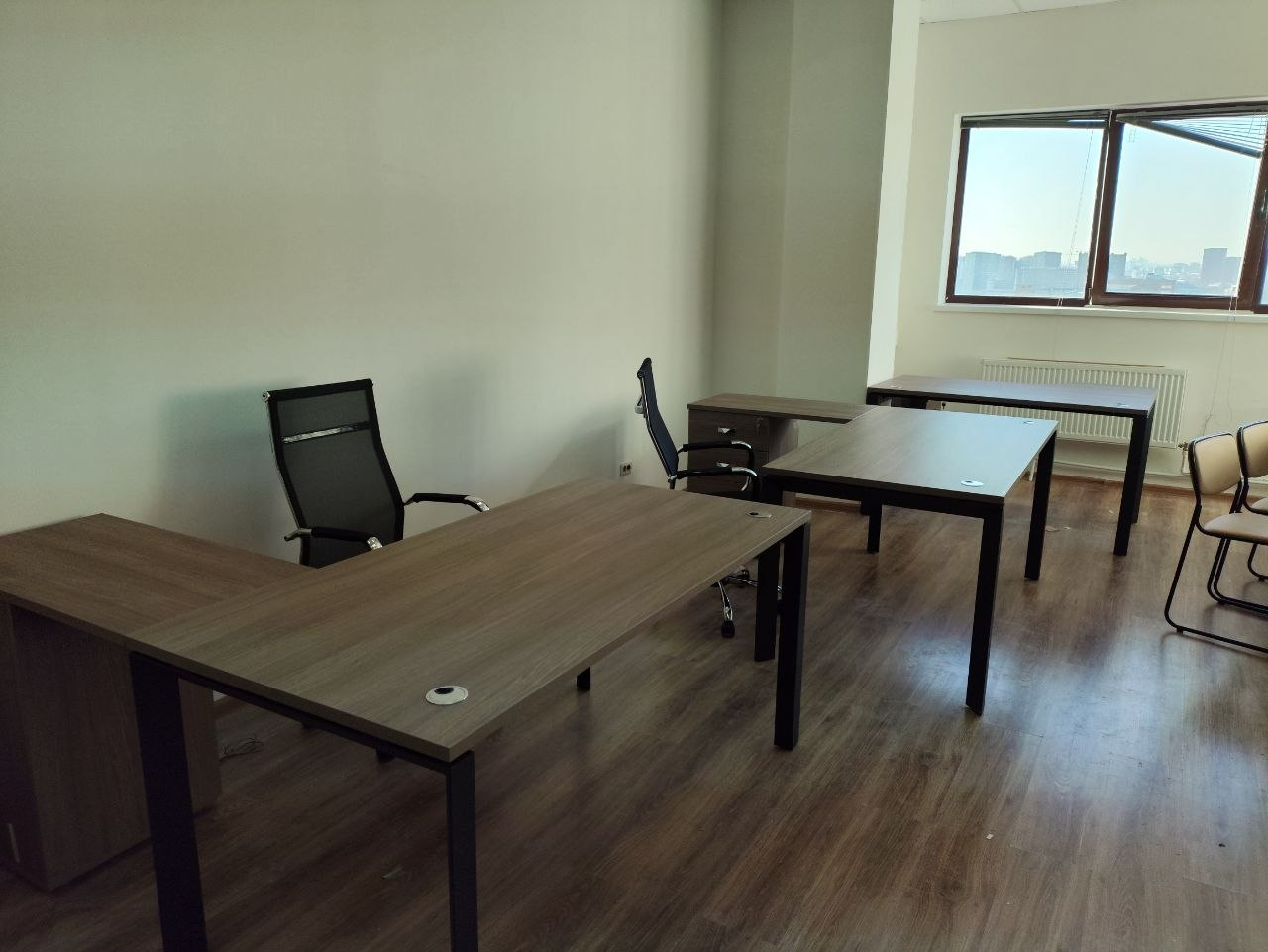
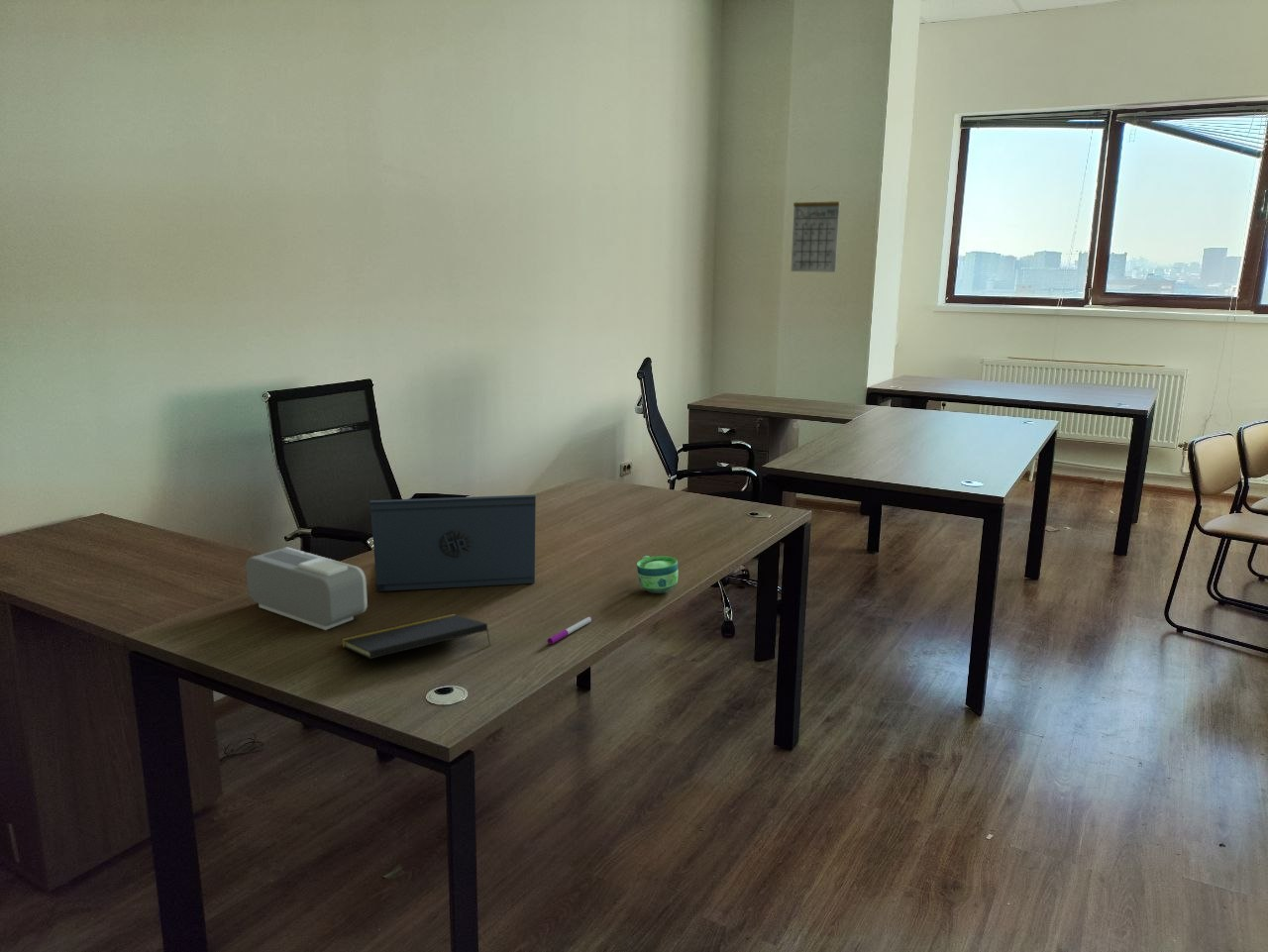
+ calendar (815, 229)
+ notepad (413, 634)
+ laptop (455, 529)
+ cup (653, 574)
+ alarm clock (305, 585)
+ pen (571, 629)
